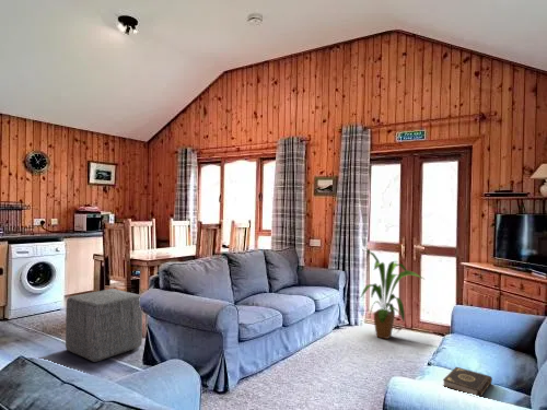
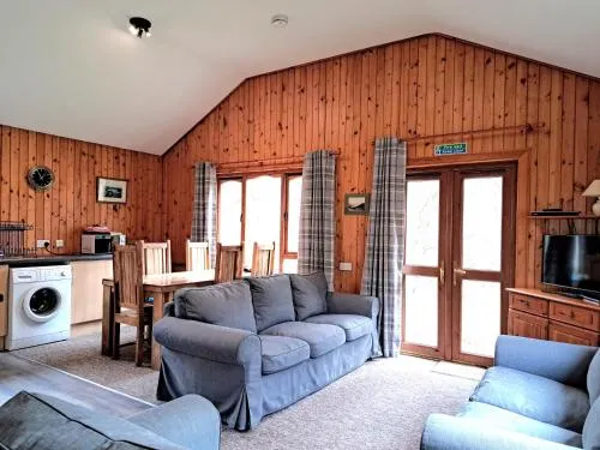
- ottoman (104, 321)
- house plant (392, 294)
- book (467, 380)
